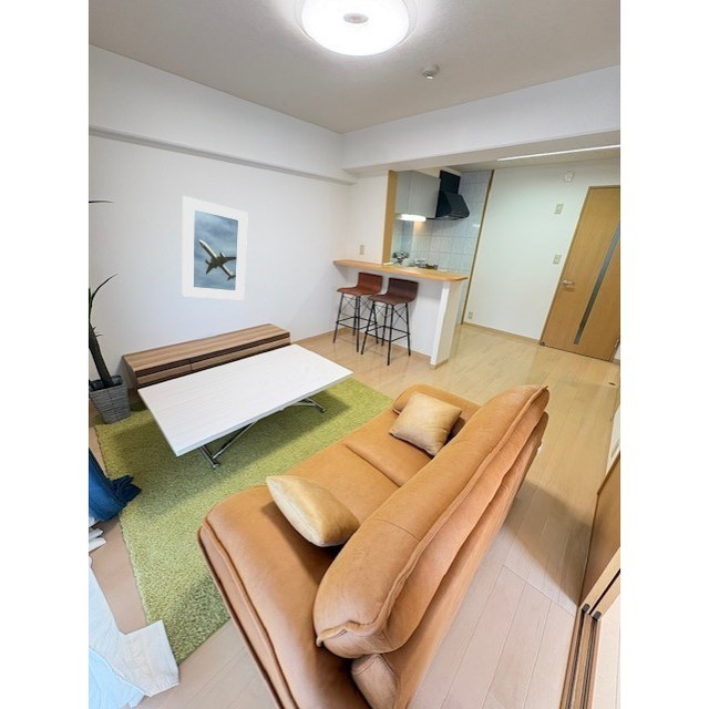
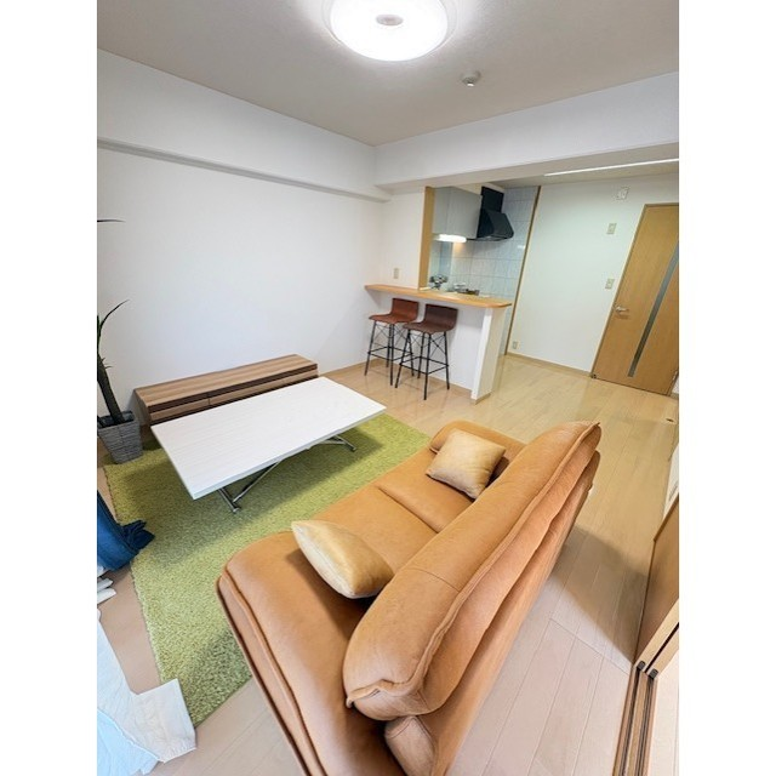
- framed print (216, 253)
